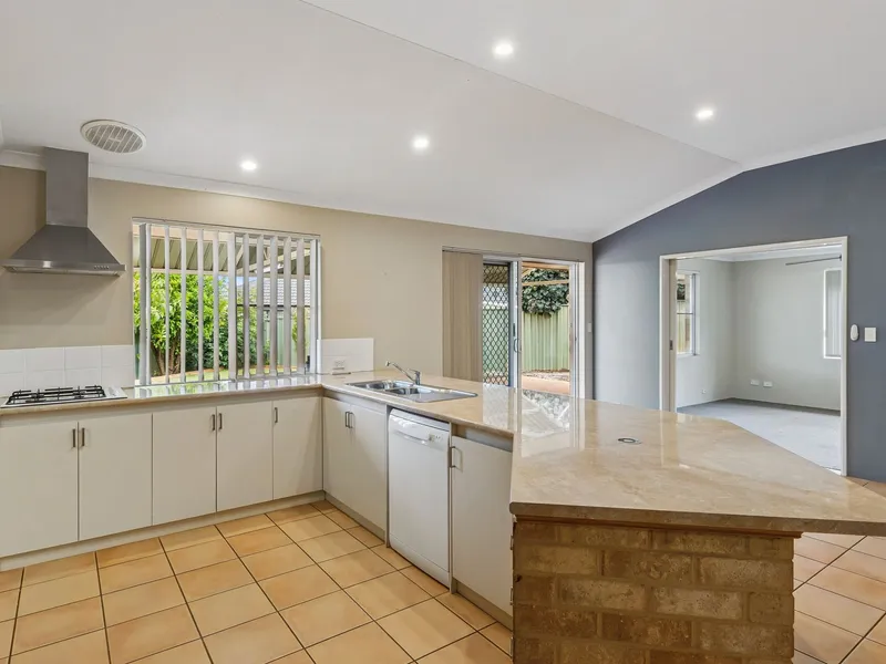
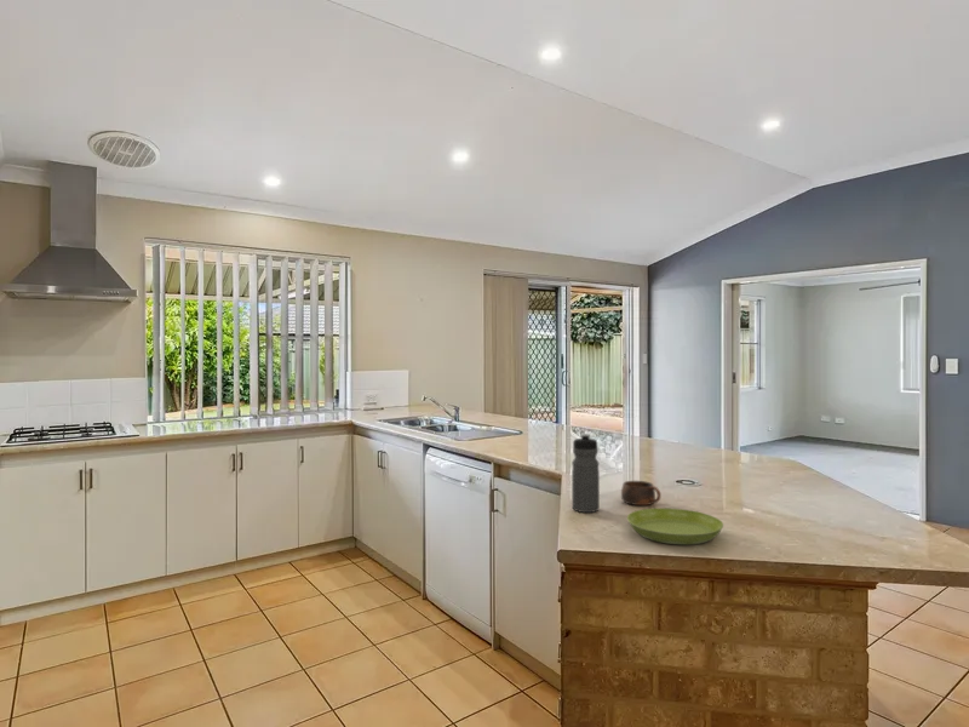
+ water bottle (585, 471)
+ saucer (673, 526)
+ cup (641, 493)
